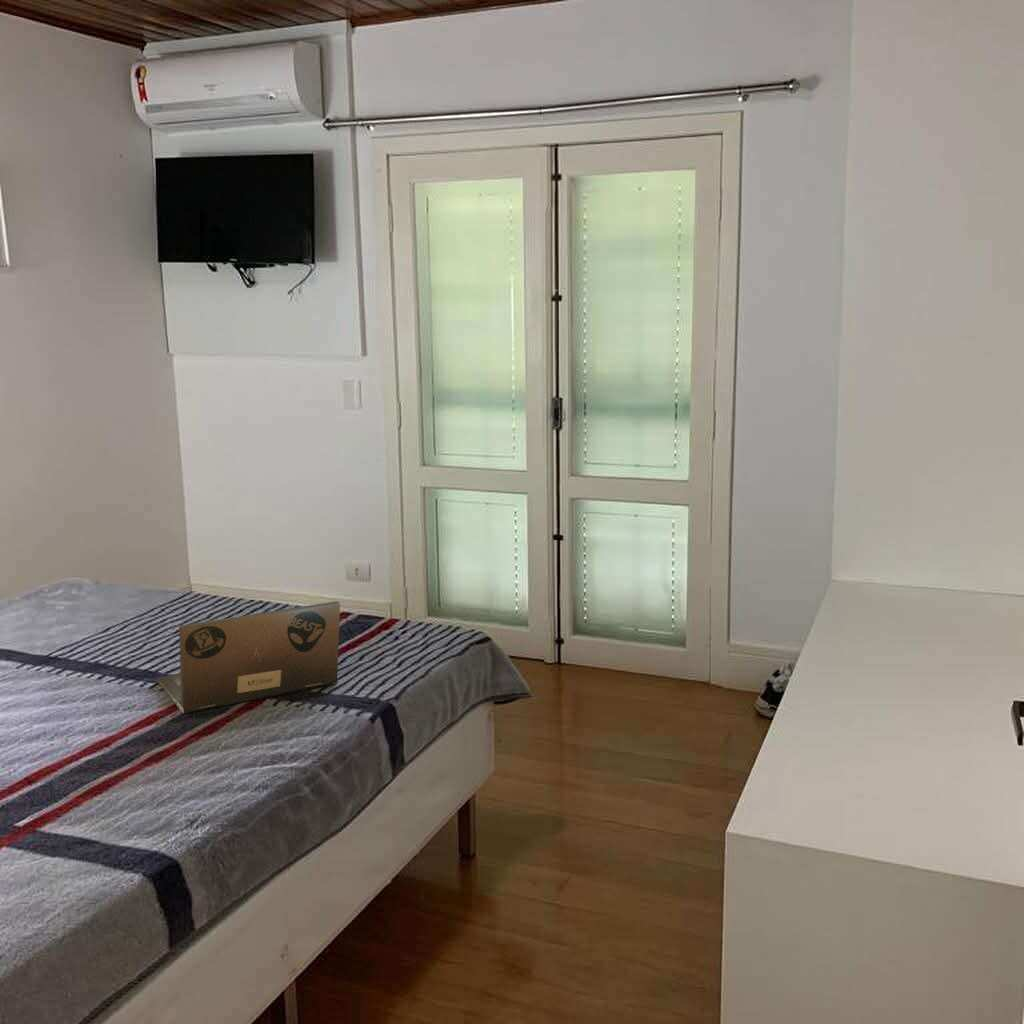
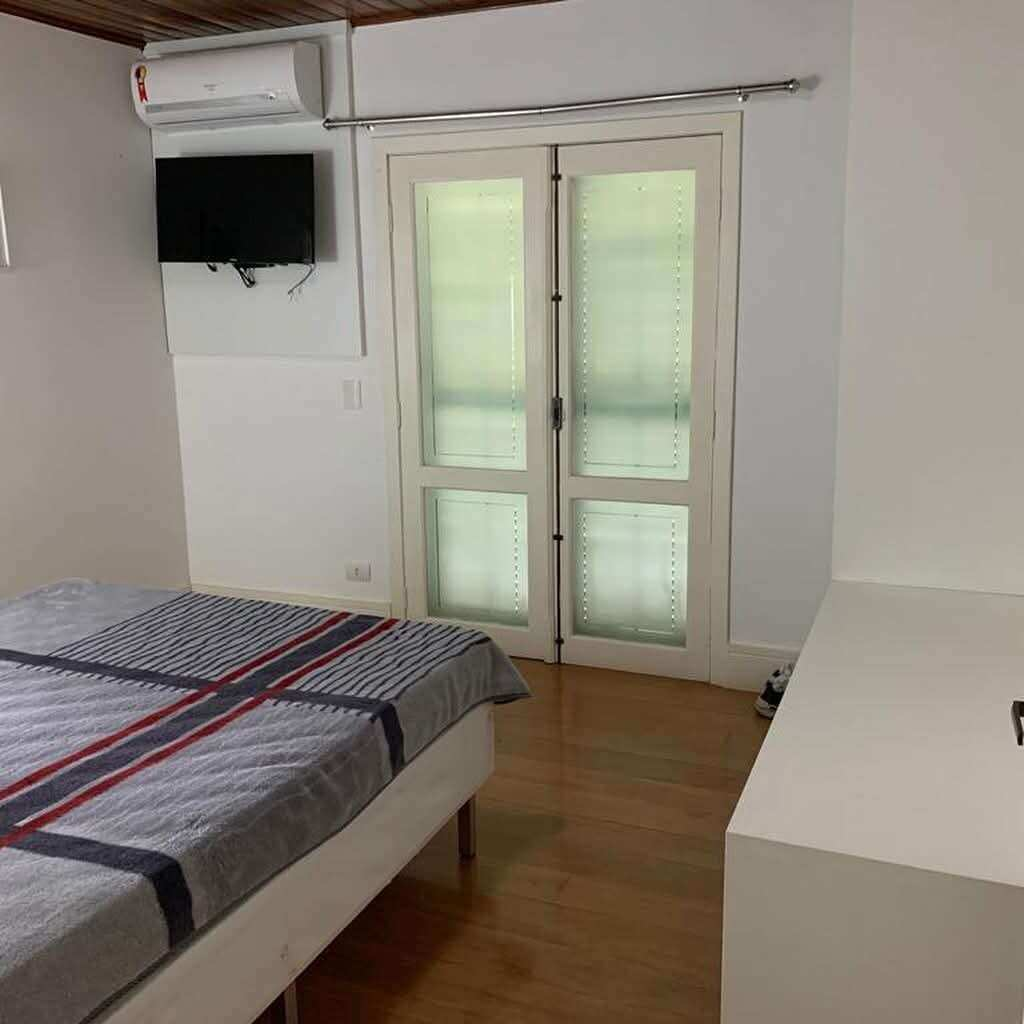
- laptop (247, 643)
